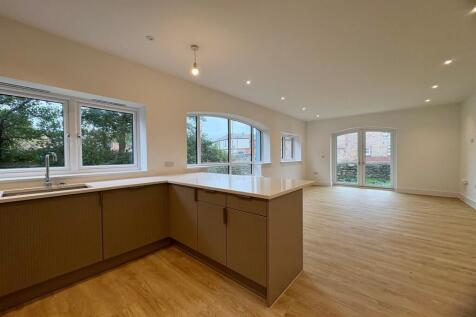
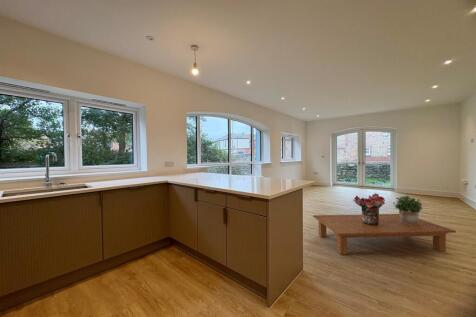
+ potted plant (407, 209)
+ coffee table (375, 232)
+ bouquet (369, 208)
